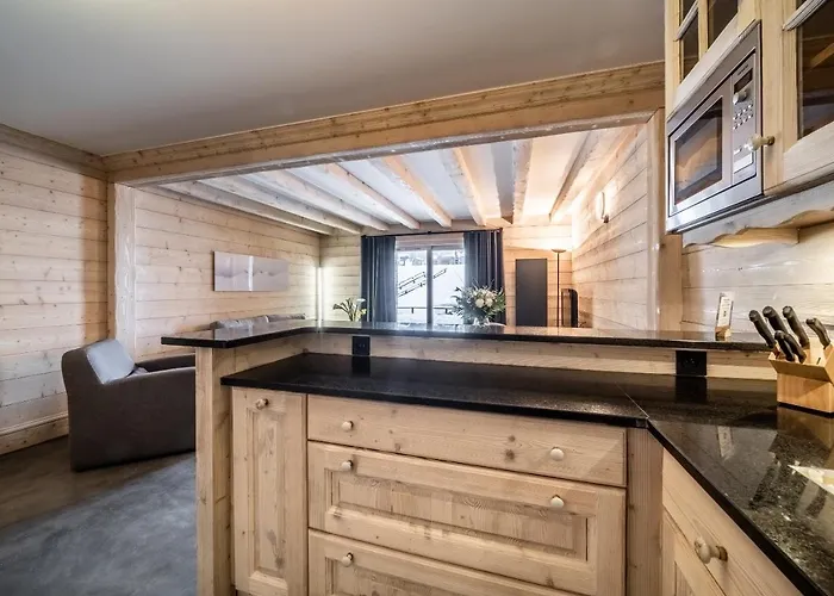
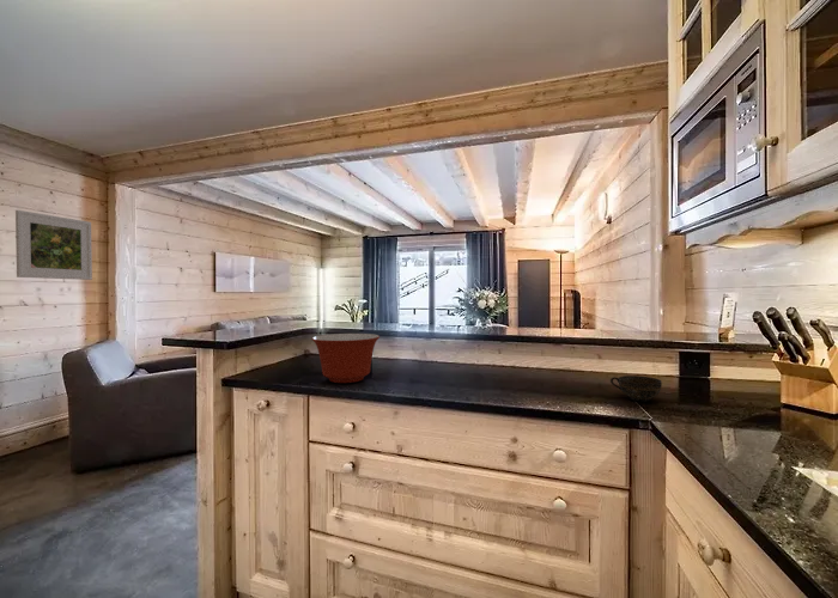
+ cup (634, 388)
+ mixing bowl (346, 358)
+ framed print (56, 248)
